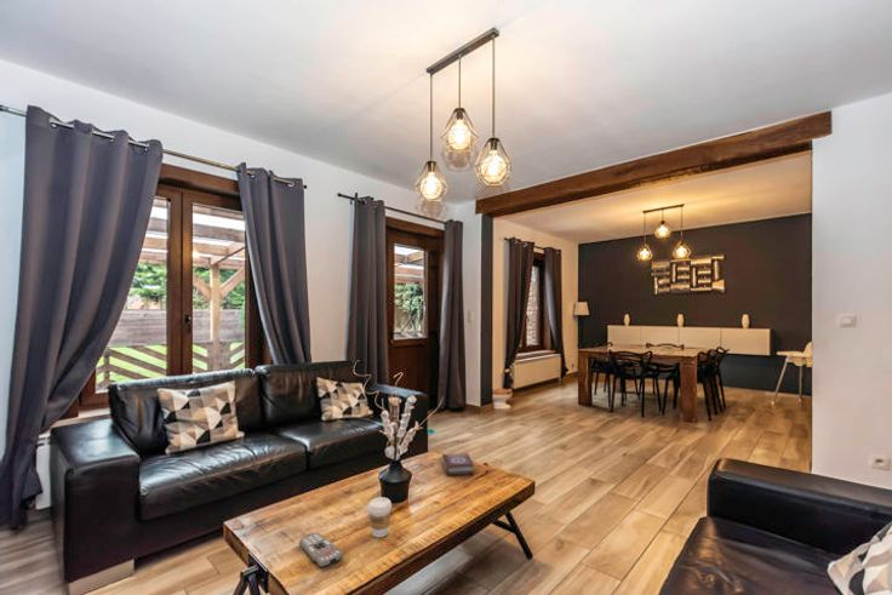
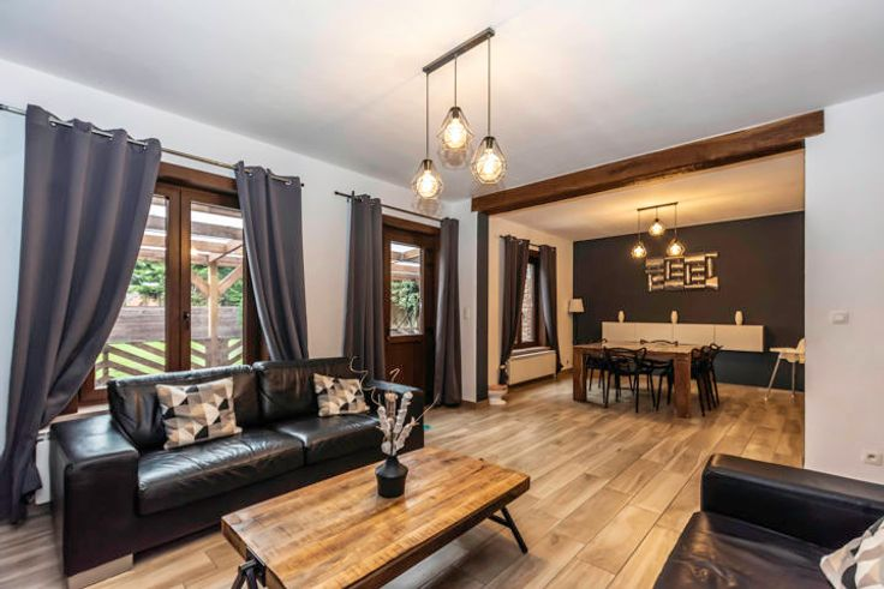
- book (457, 463)
- remote control (319, 548)
- coffee cup (379, 516)
